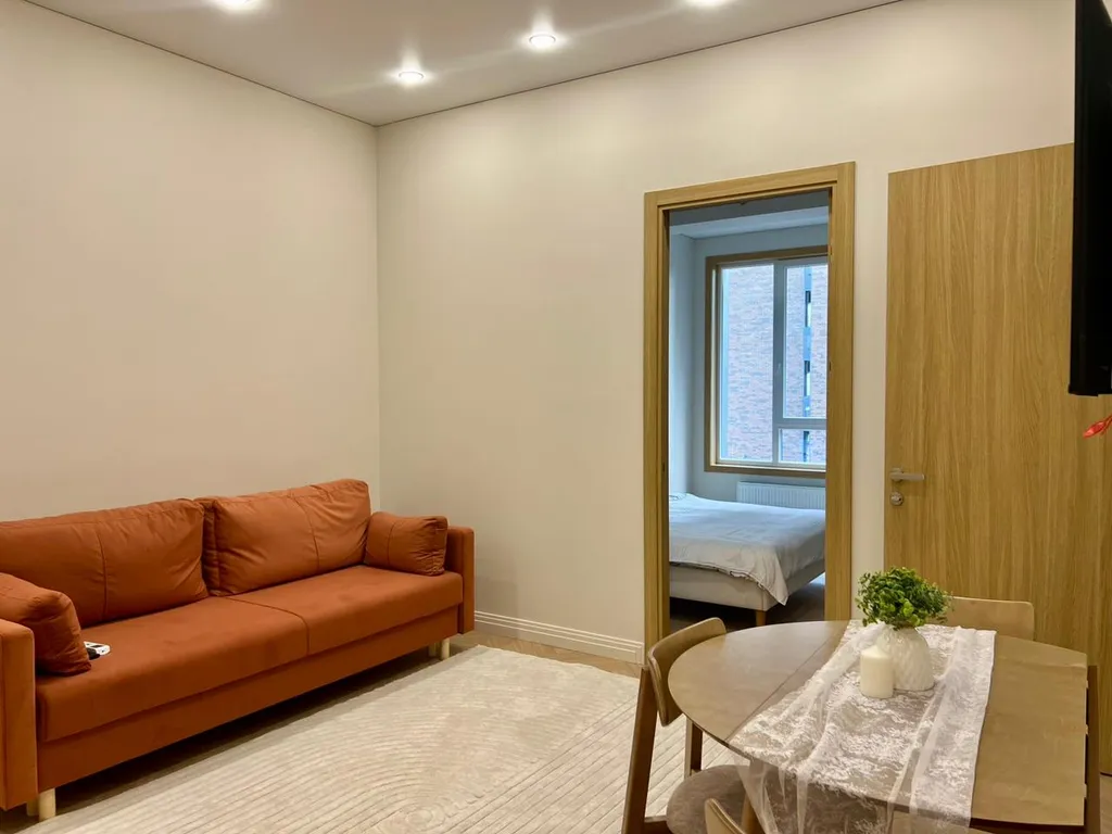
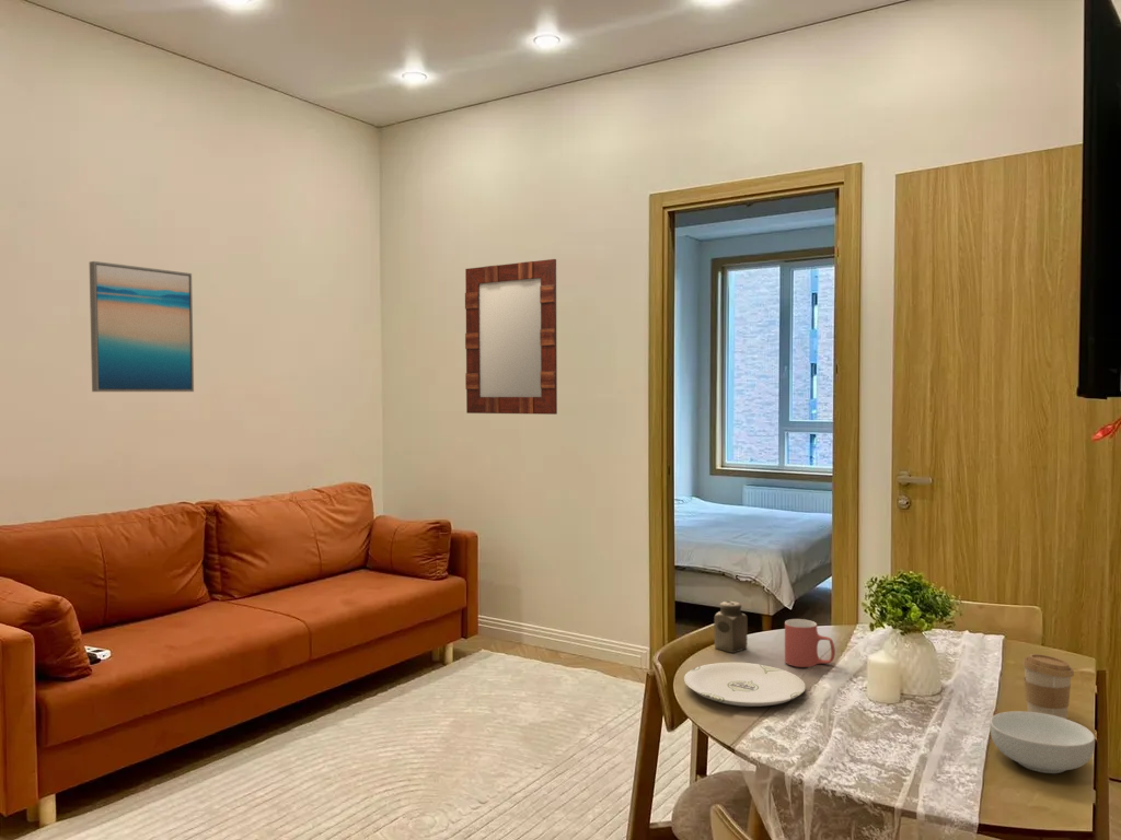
+ cereal bowl (1040, 745)
+ salt shaker (730, 625)
+ coffee cup (1047, 688)
+ mug (809, 643)
+ wall art (143, 329)
+ plate (743, 686)
+ home mirror (509, 339)
